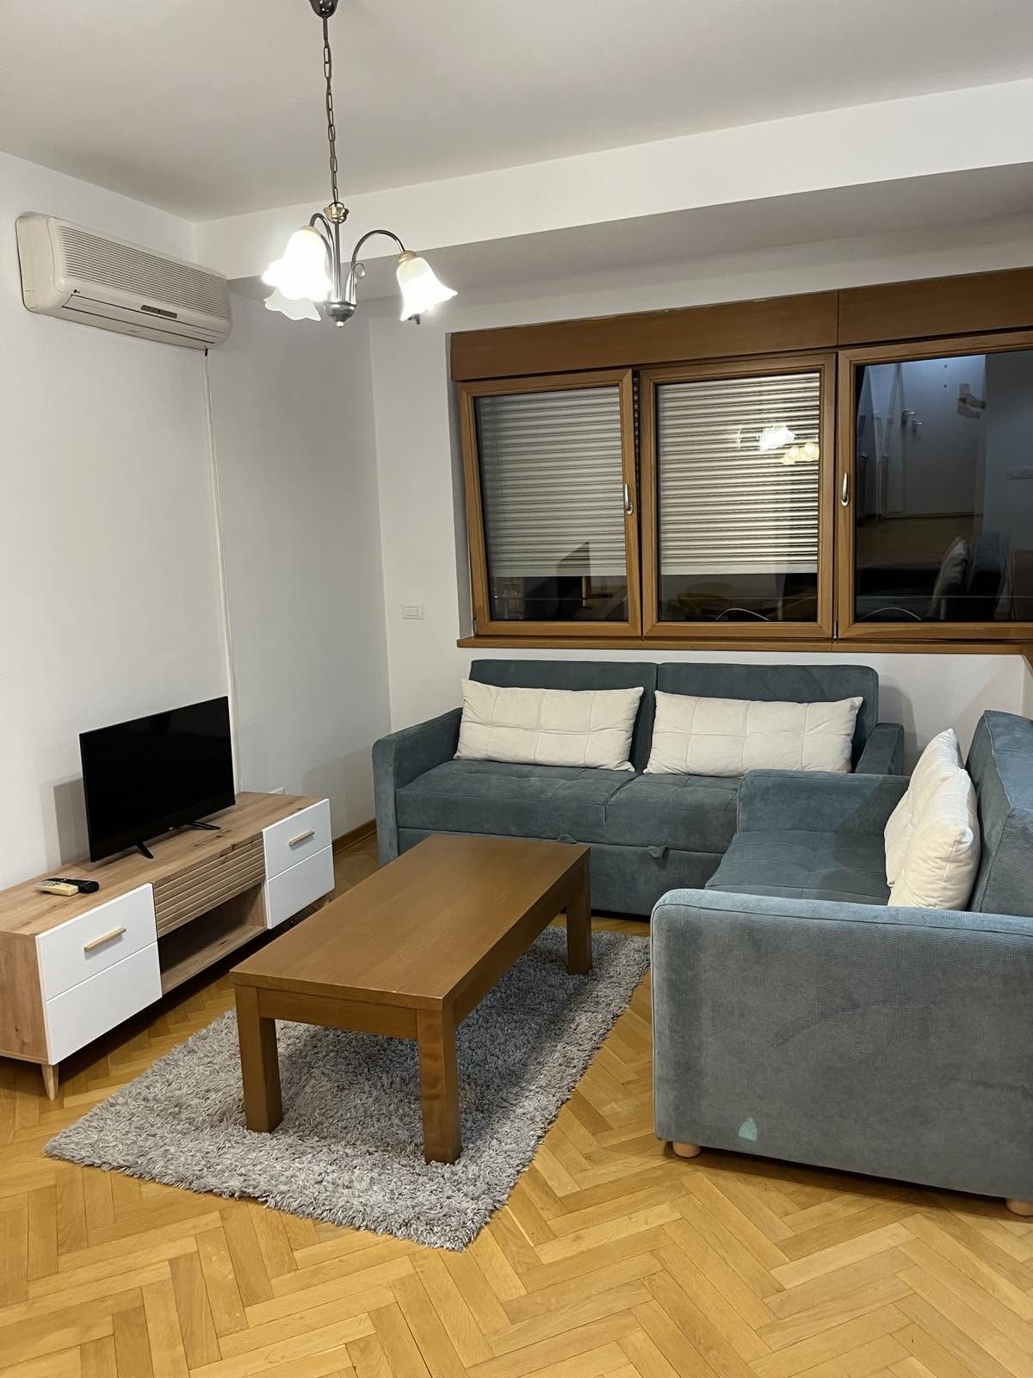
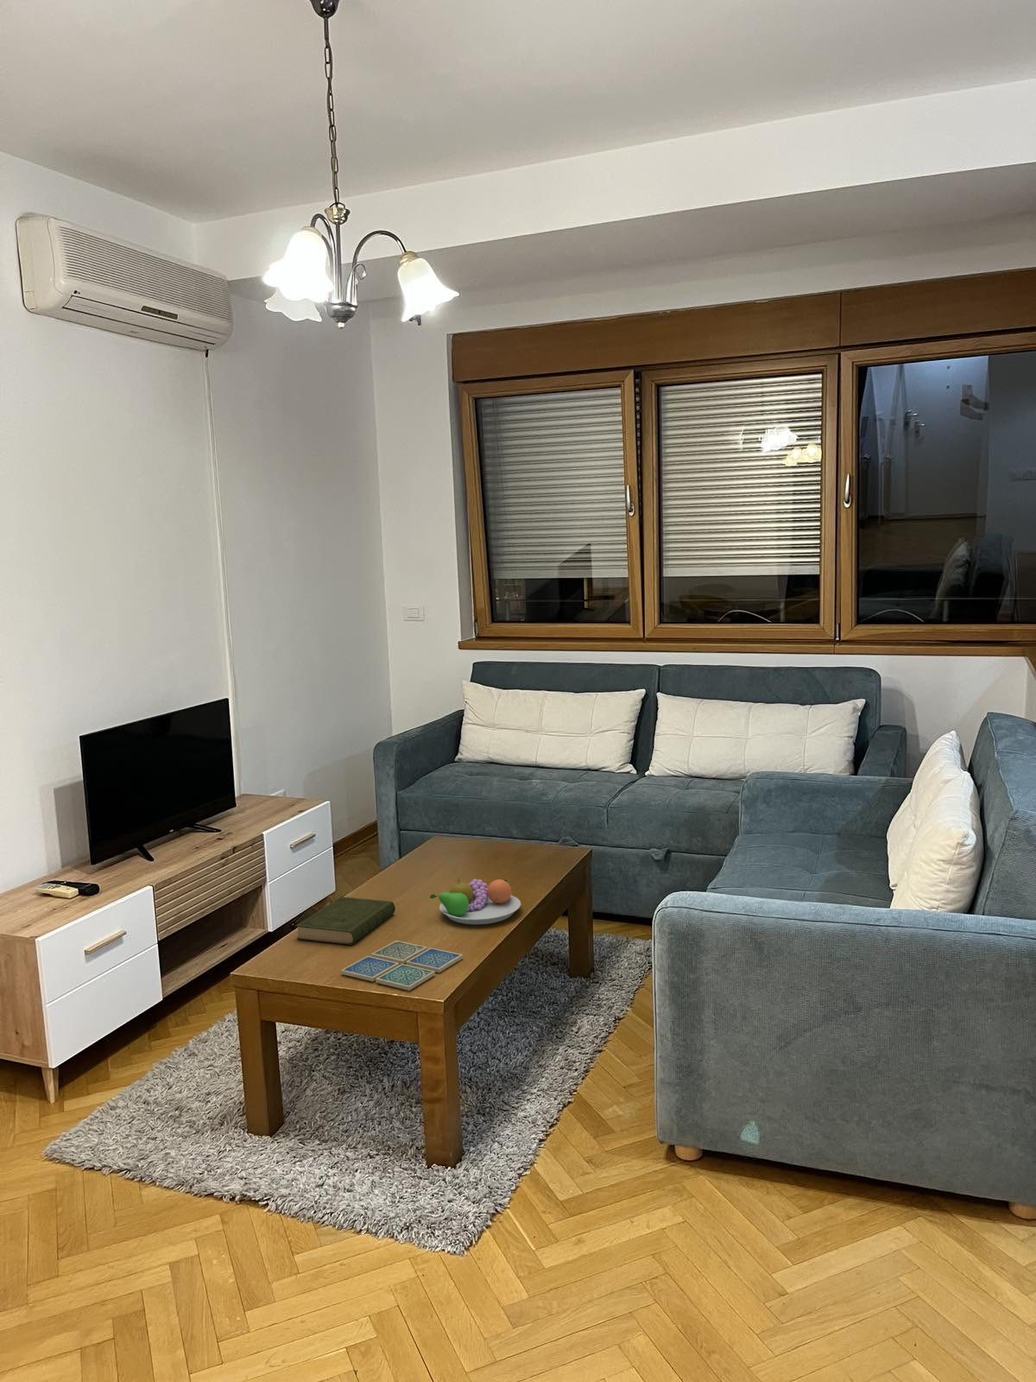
+ book (347, 920)
+ drink coaster (403, 964)
+ fruit bowl (476, 897)
